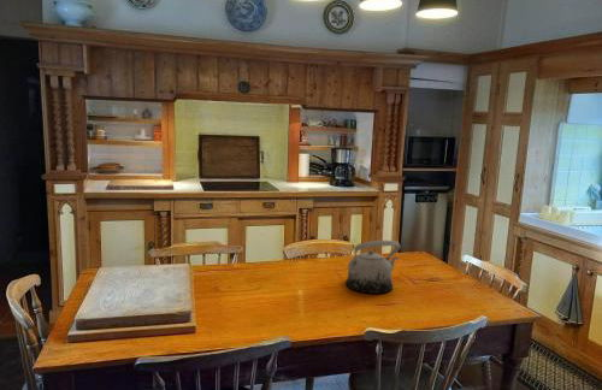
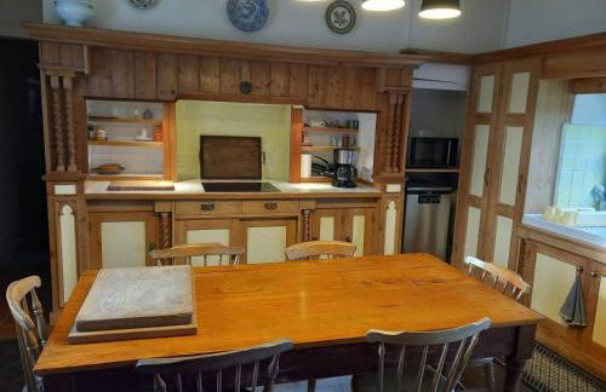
- teapot (373, 260)
